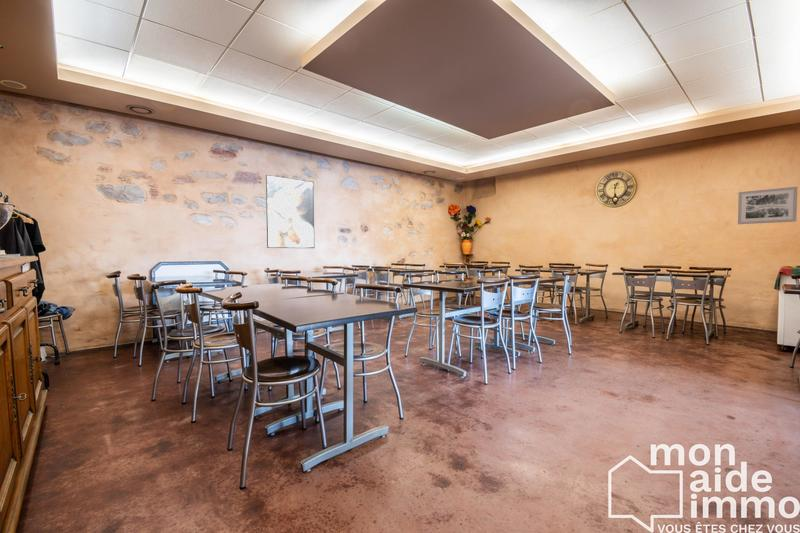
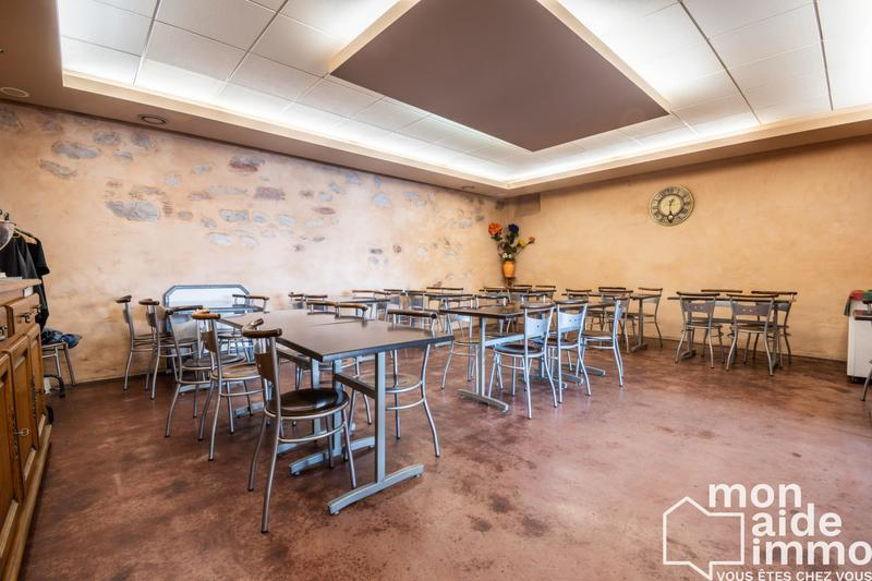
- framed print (291, 213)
- wall art (766, 206)
